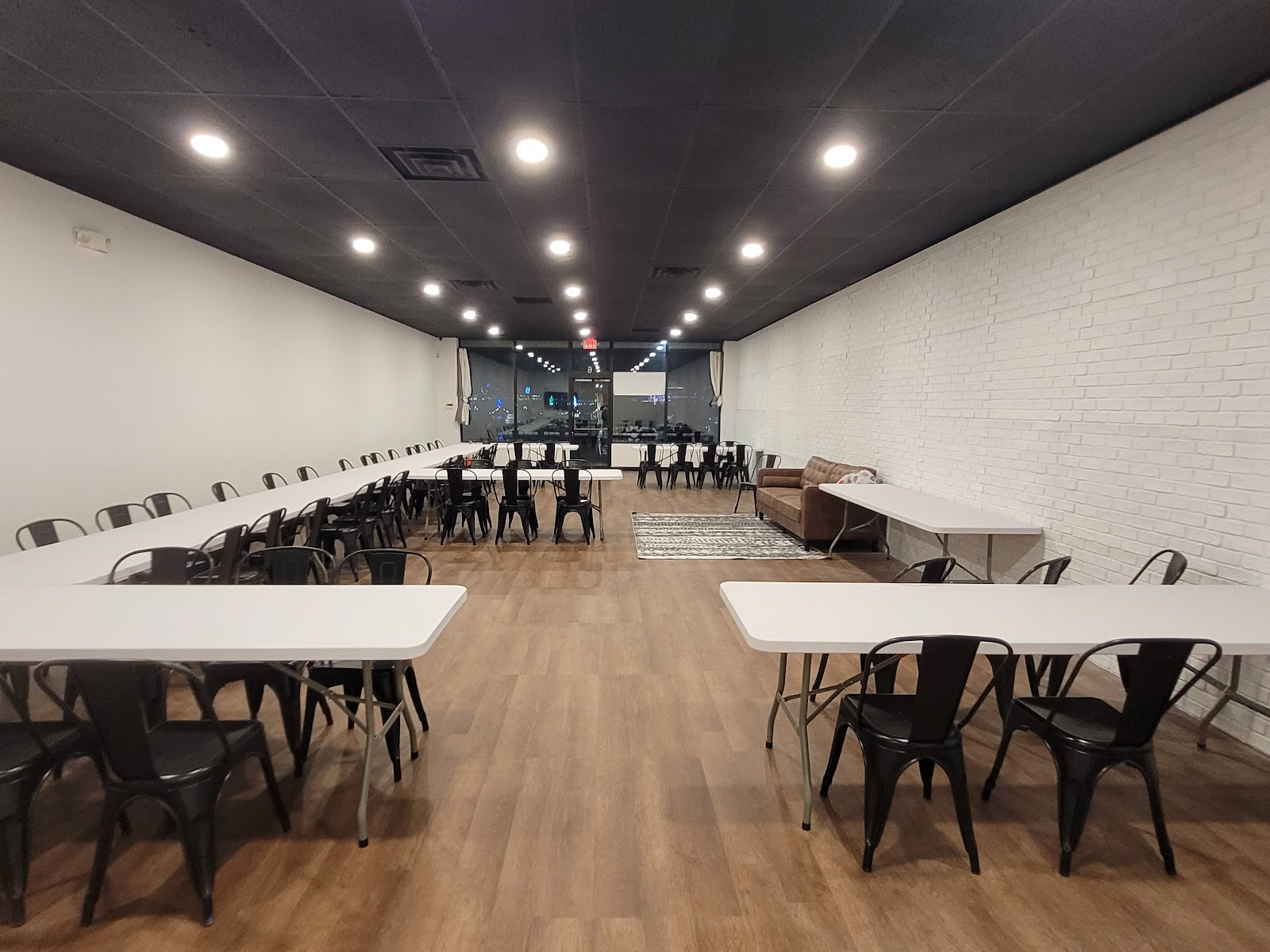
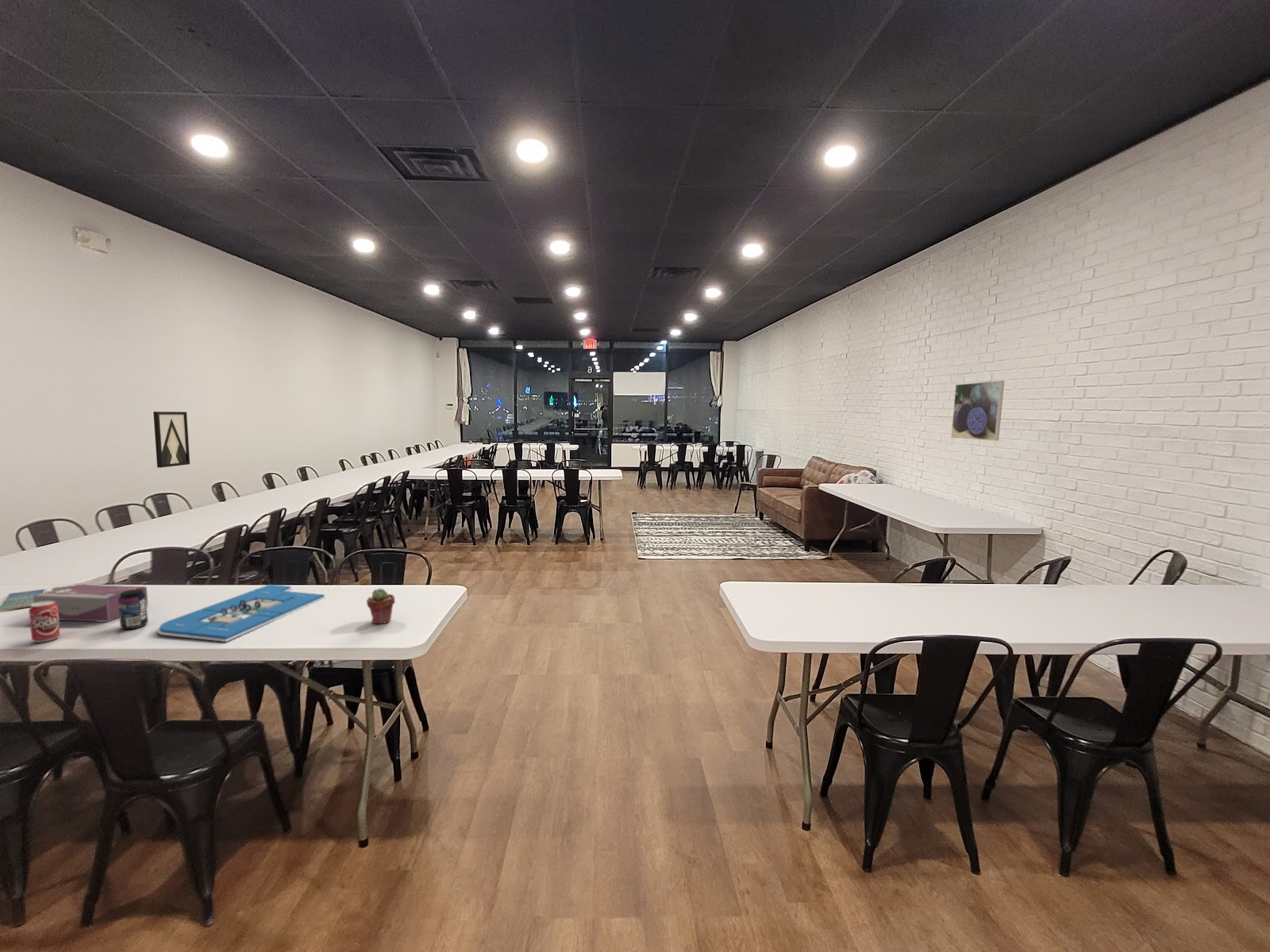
+ tissue box (93, 601)
+ potted succulent (380, 605)
+ beverage can (44, 621)
+ wall art (172, 439)
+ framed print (976, 411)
+ drink coaster (44, 593)
+ board game (251, 605)
+ beverage can (133, 608)
